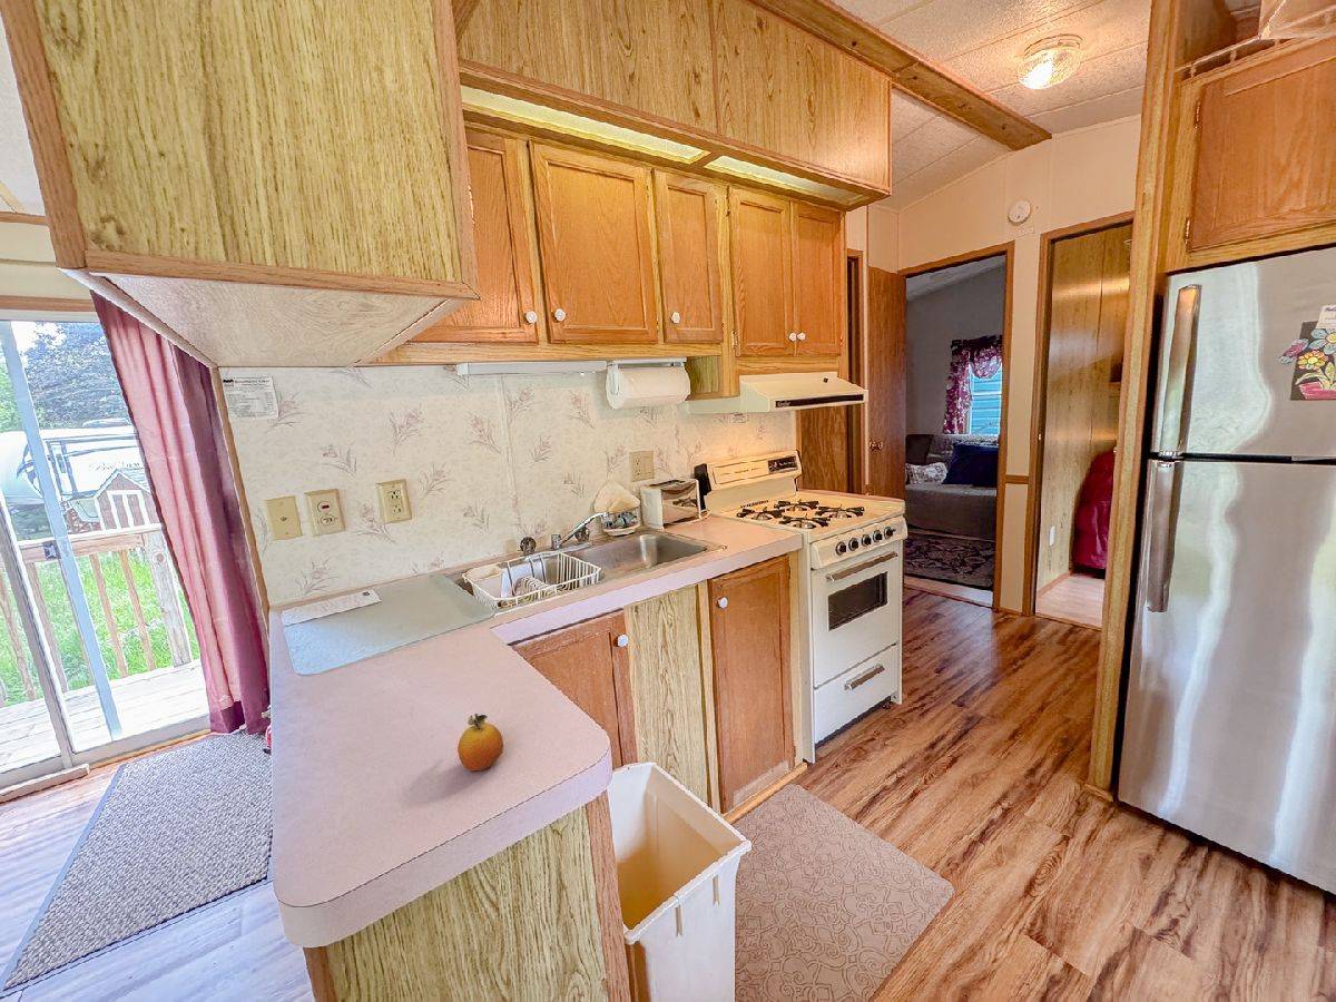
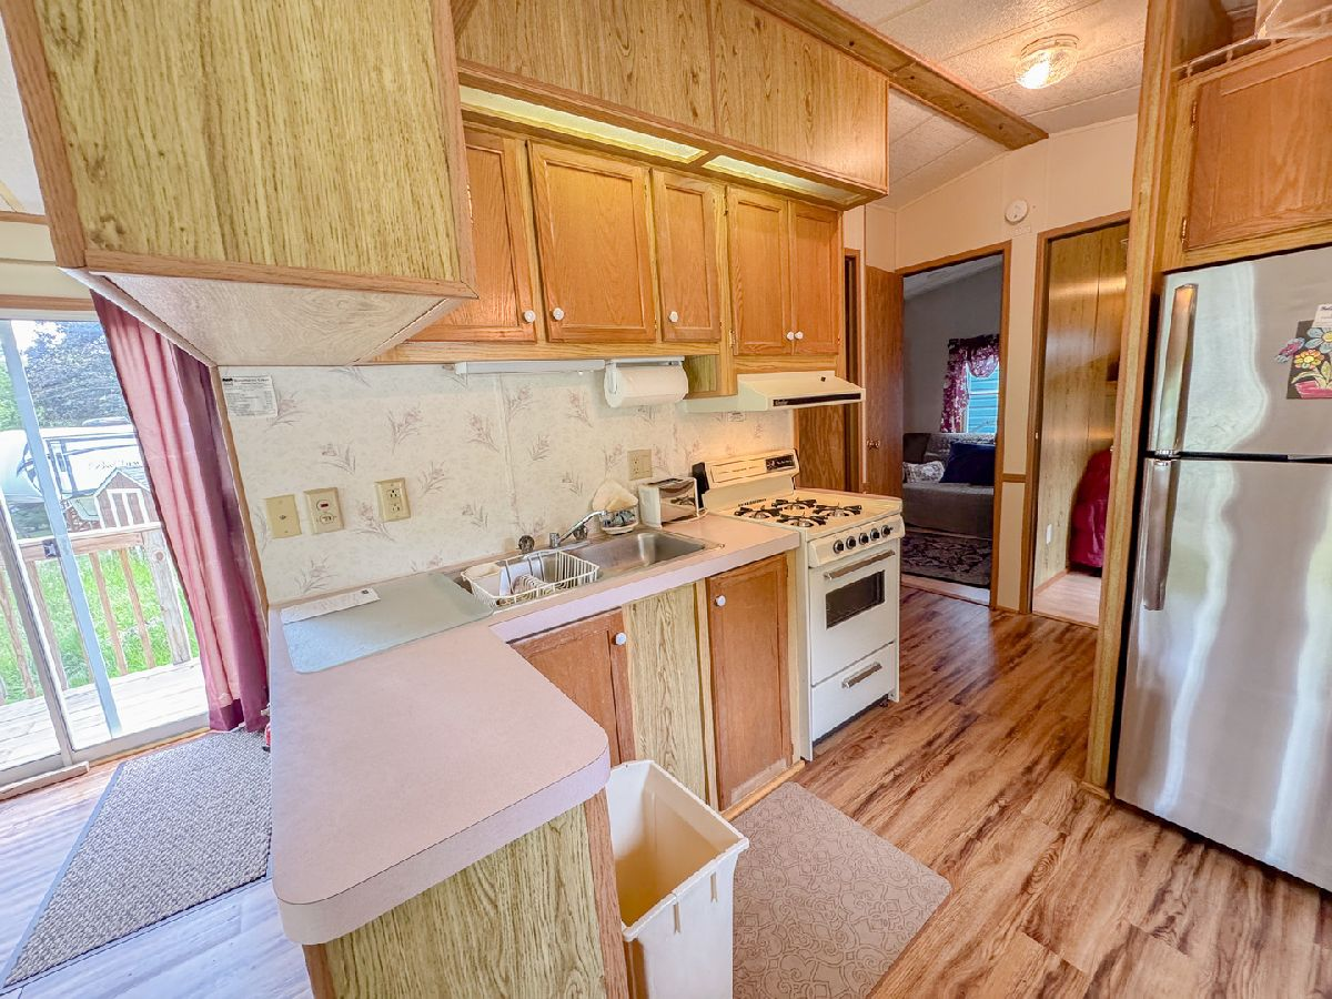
- fruit (478, 731)
